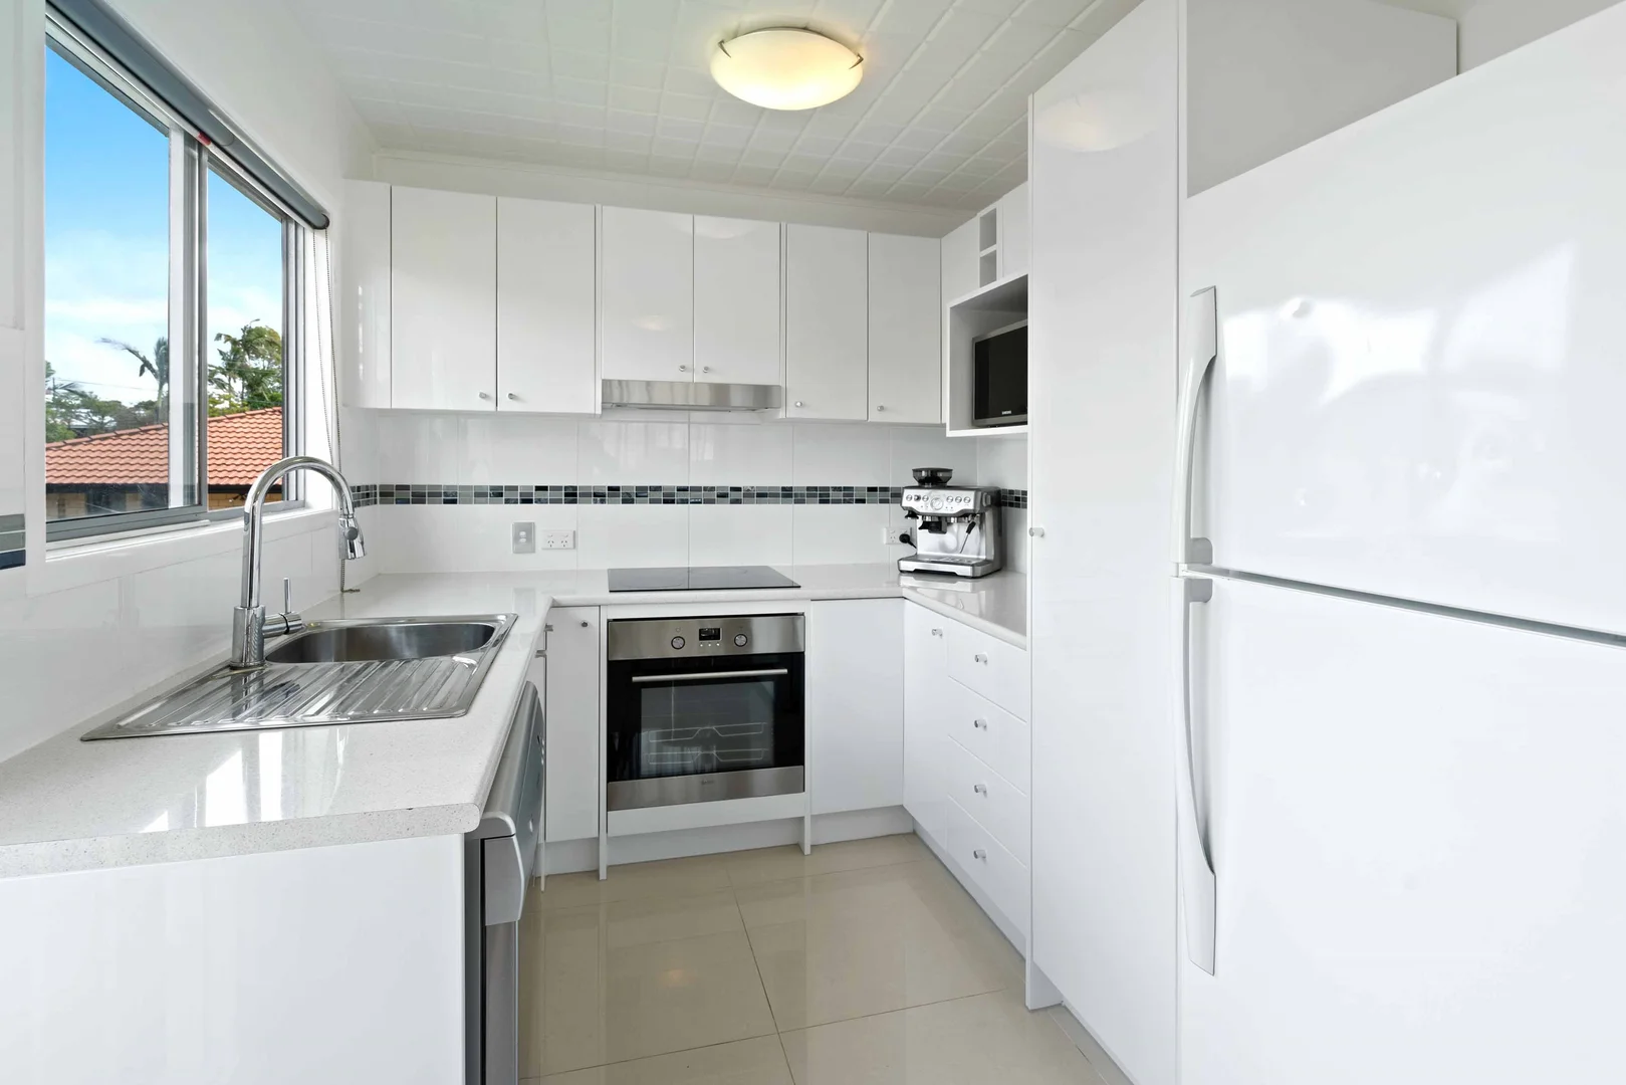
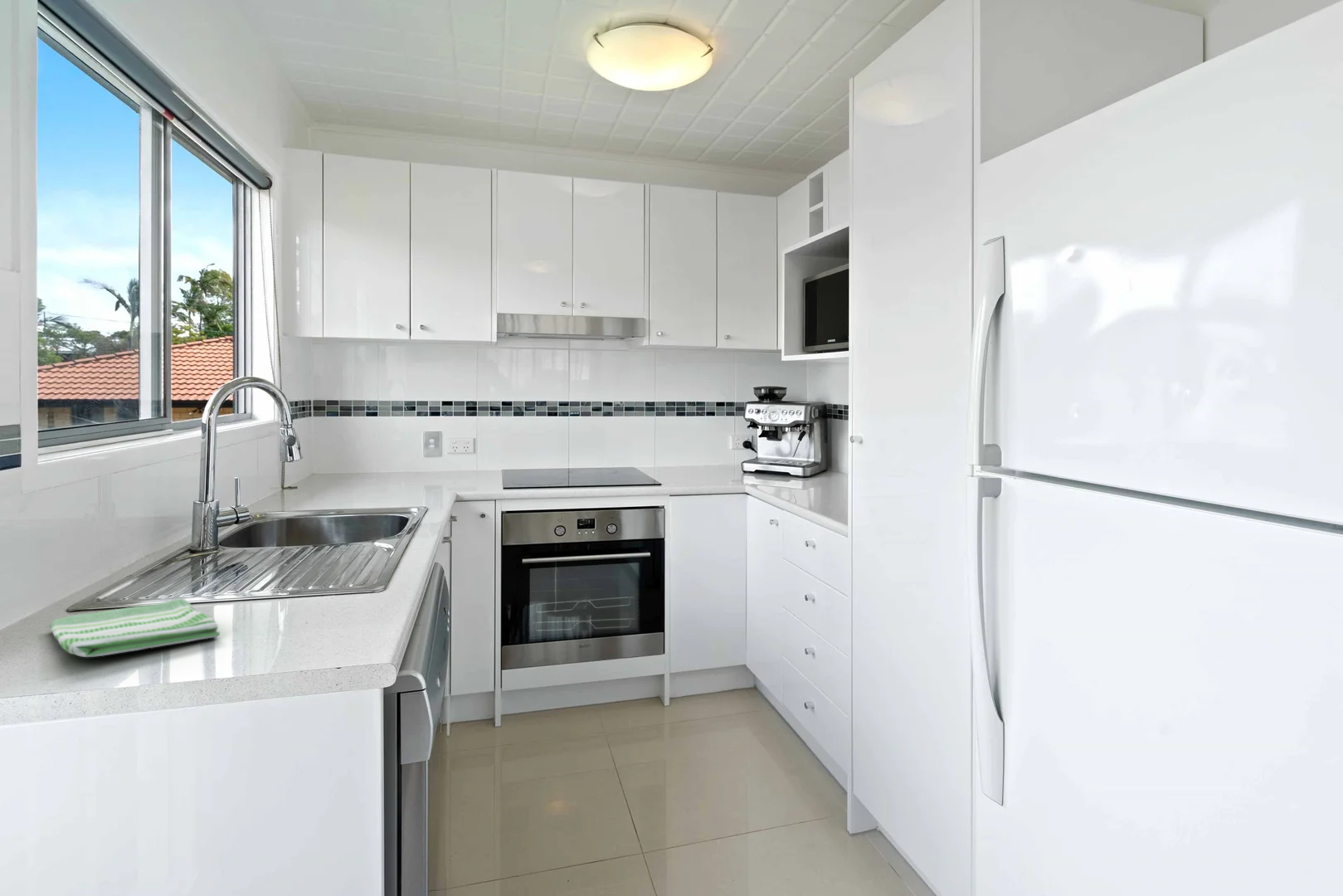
+ dish towel (135, 625)
